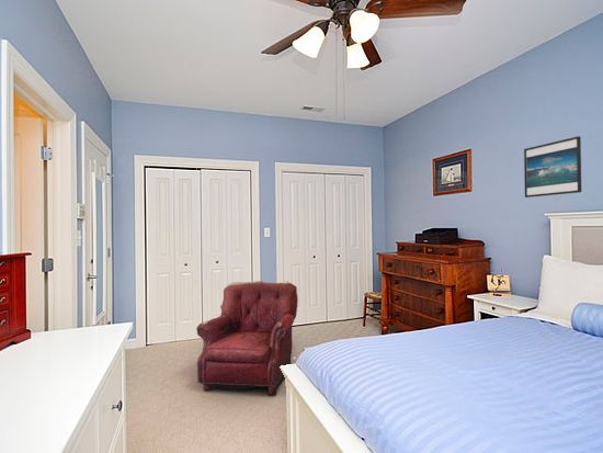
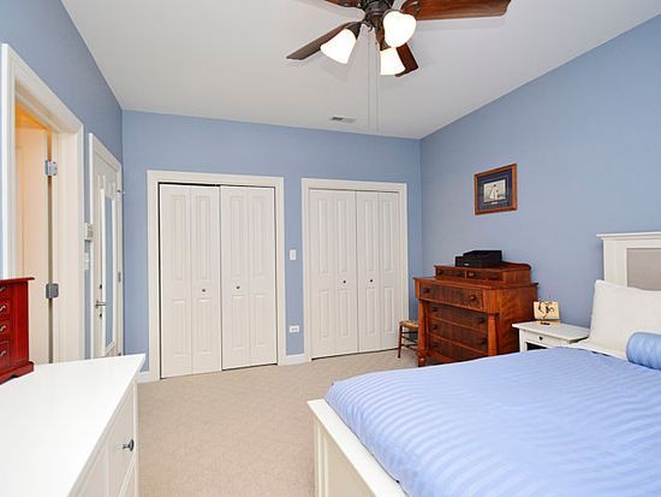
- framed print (550, 169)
- armchair (250, 328)
